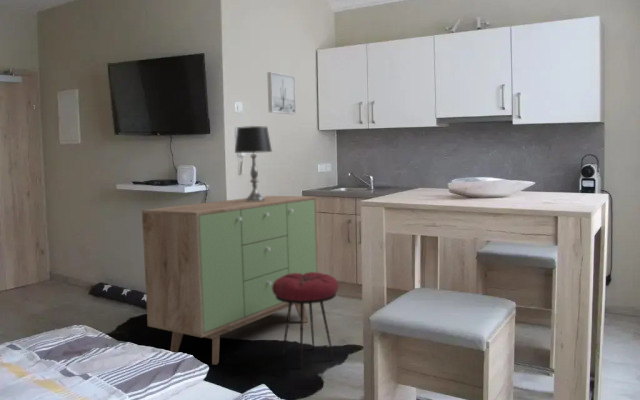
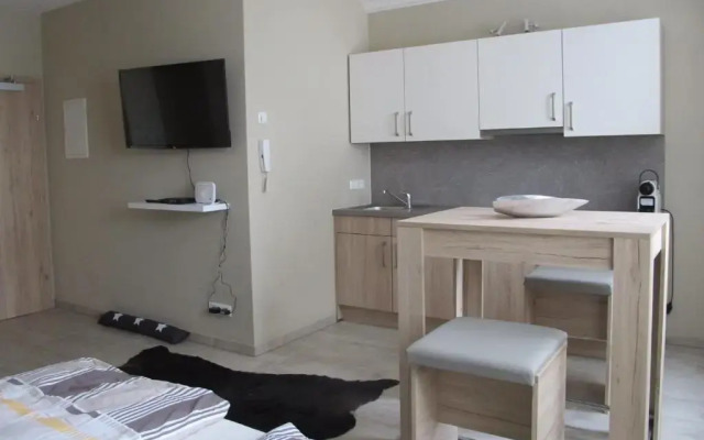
- stool (302, 317)
- sideboard (242, 270)
- wall art (282, 93)
- table lamp (253, 163)
